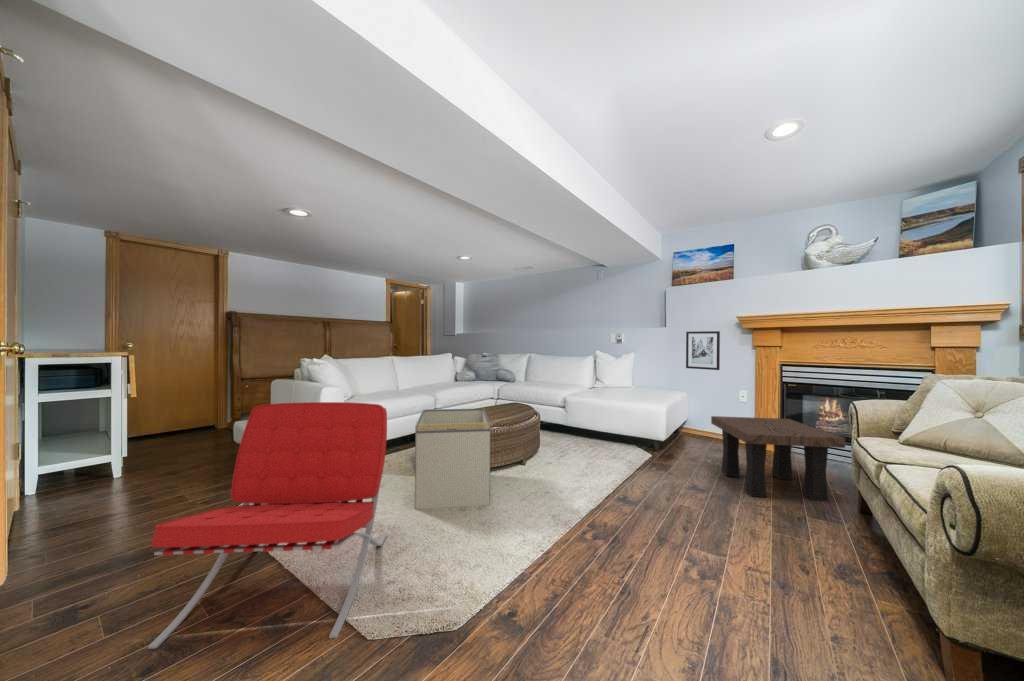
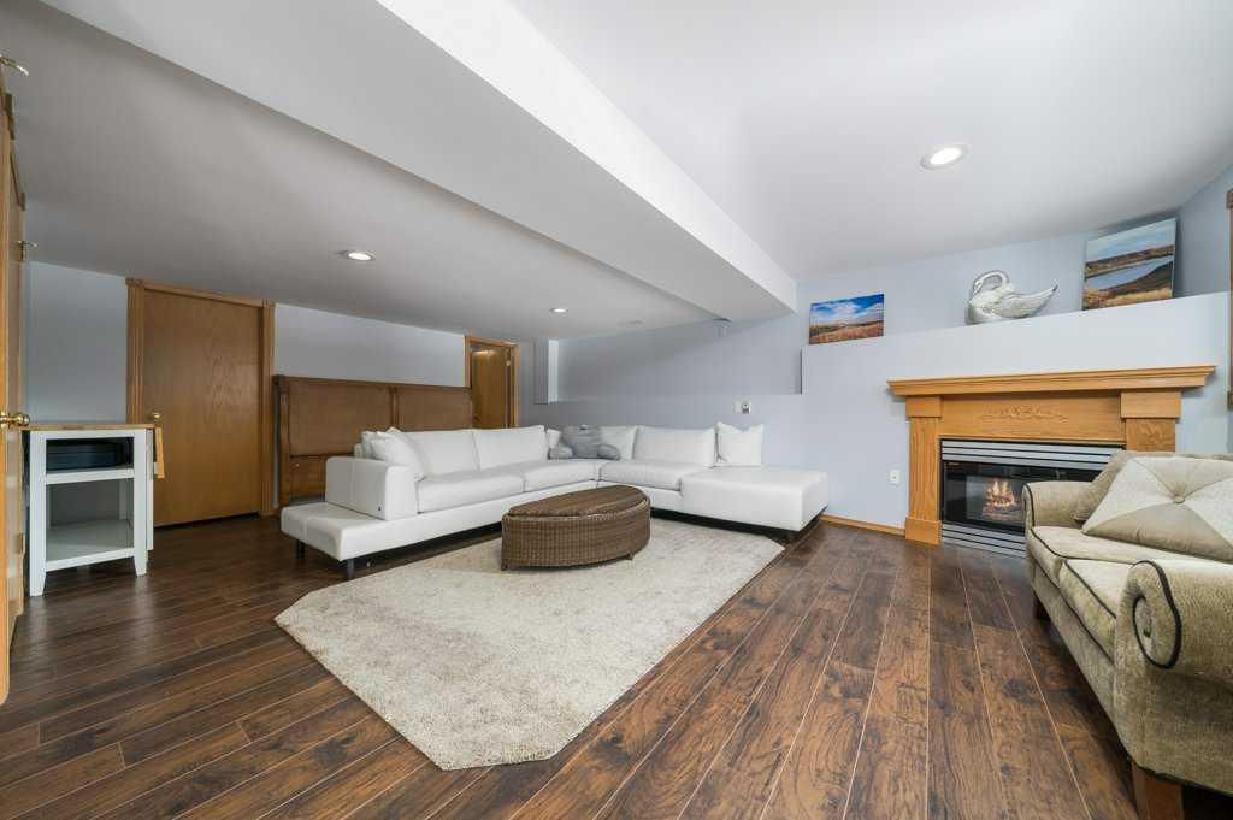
- side table (773, 456)
- wall art (702, 350)
- lounge chair (295, 495)
- storage bin (453, 452)
